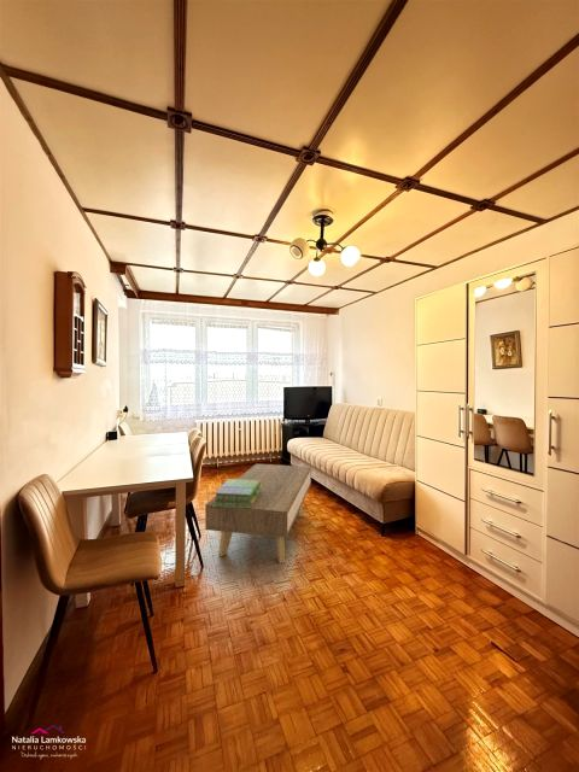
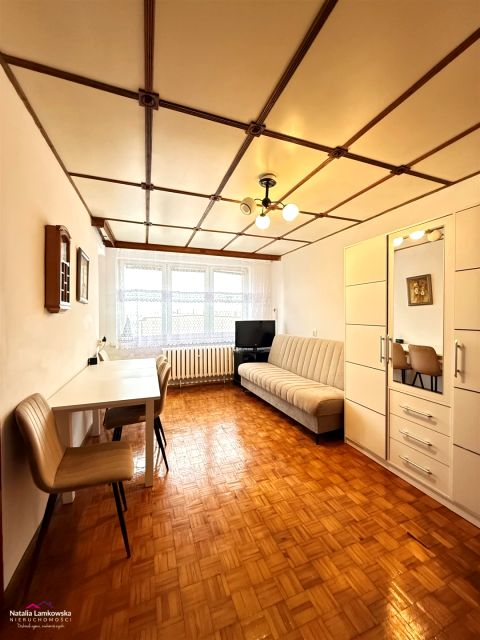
- coffee table (265, 507)
- stack of books (238, 492)
